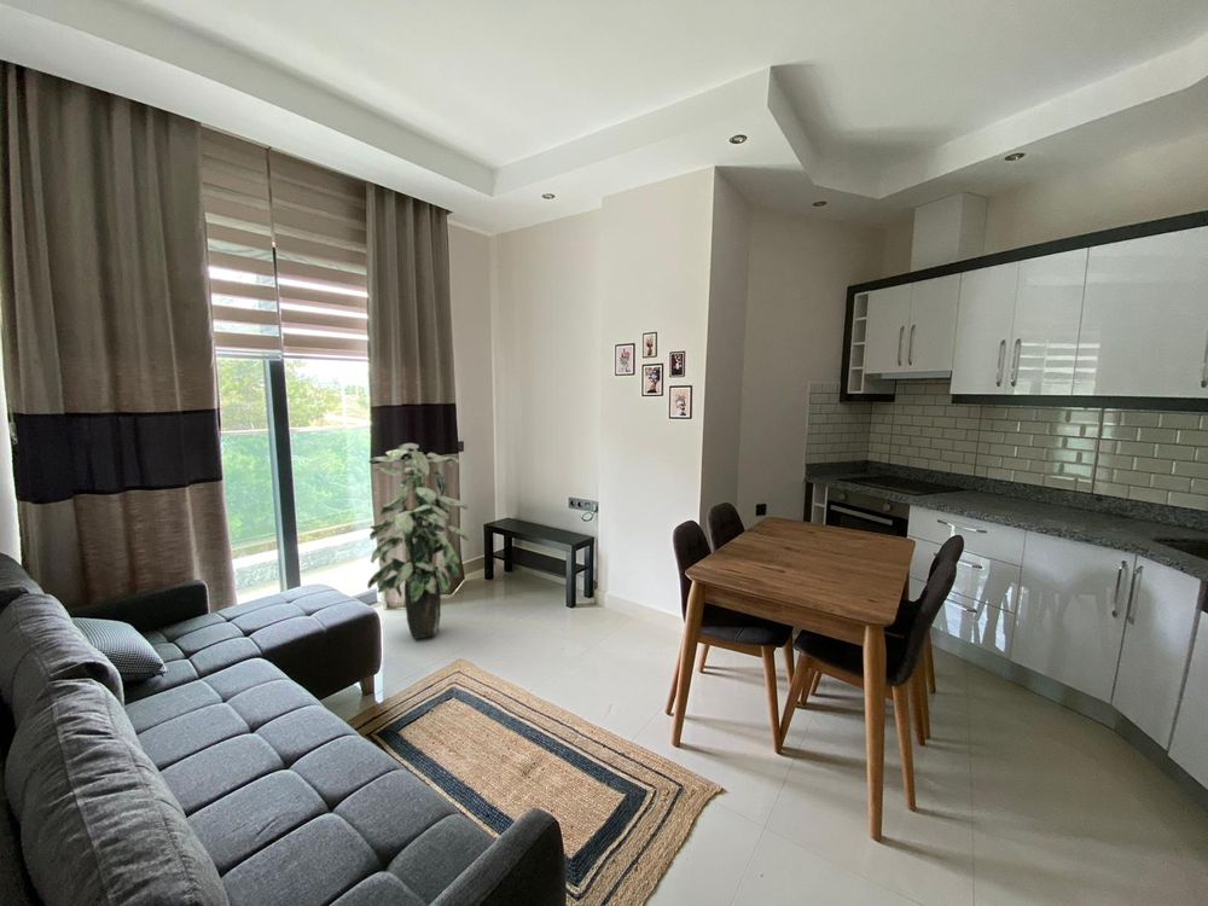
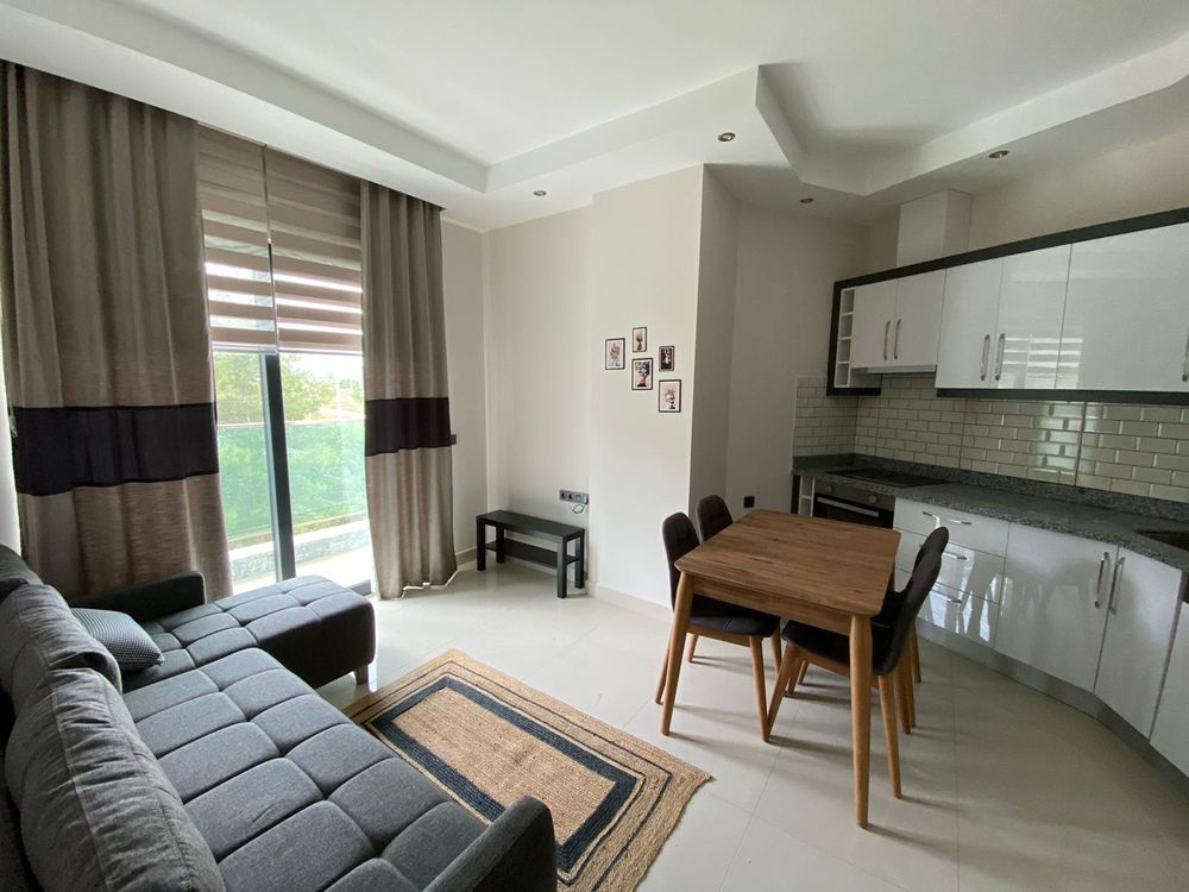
- indoor plant (416, 538)
